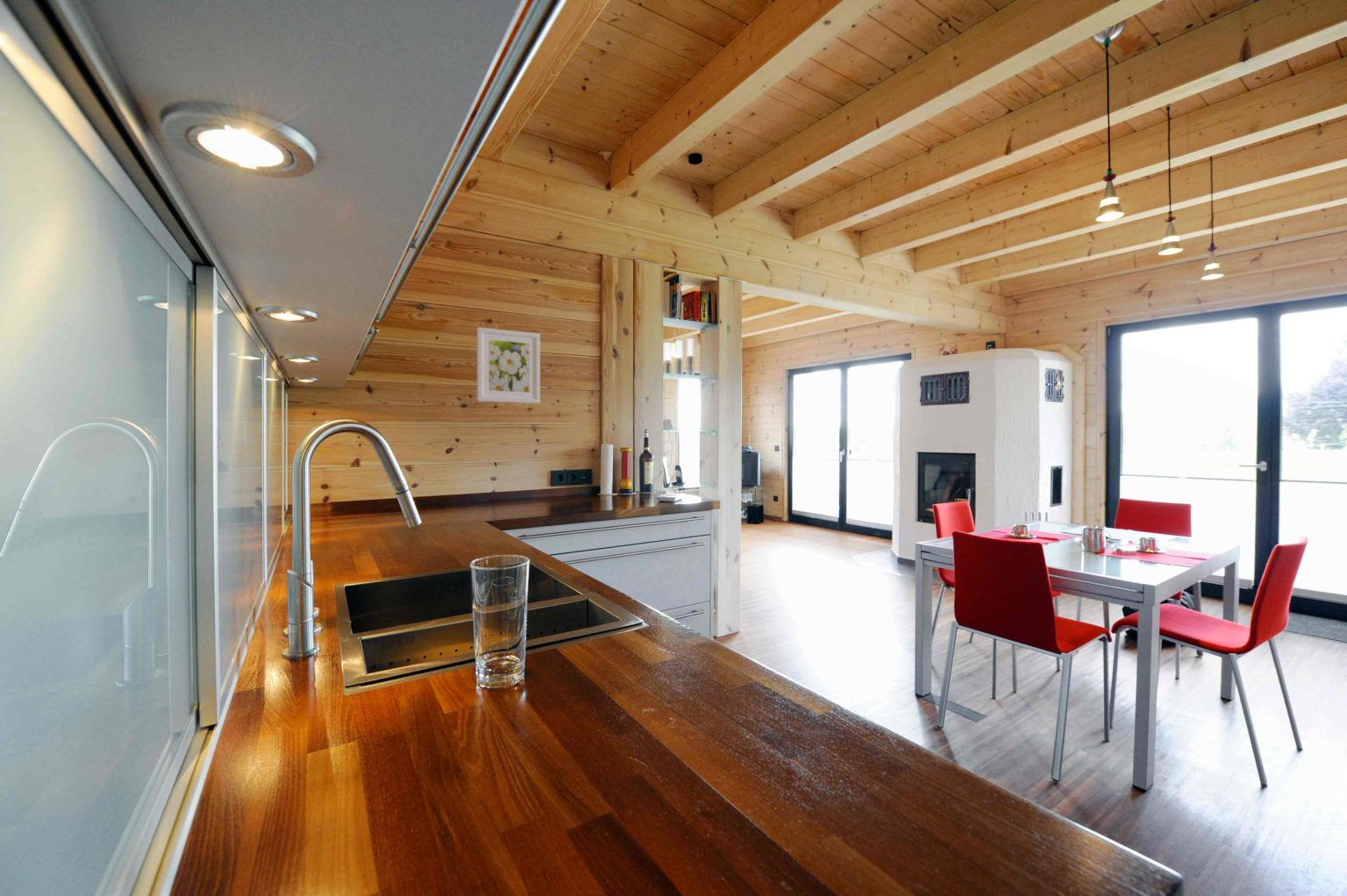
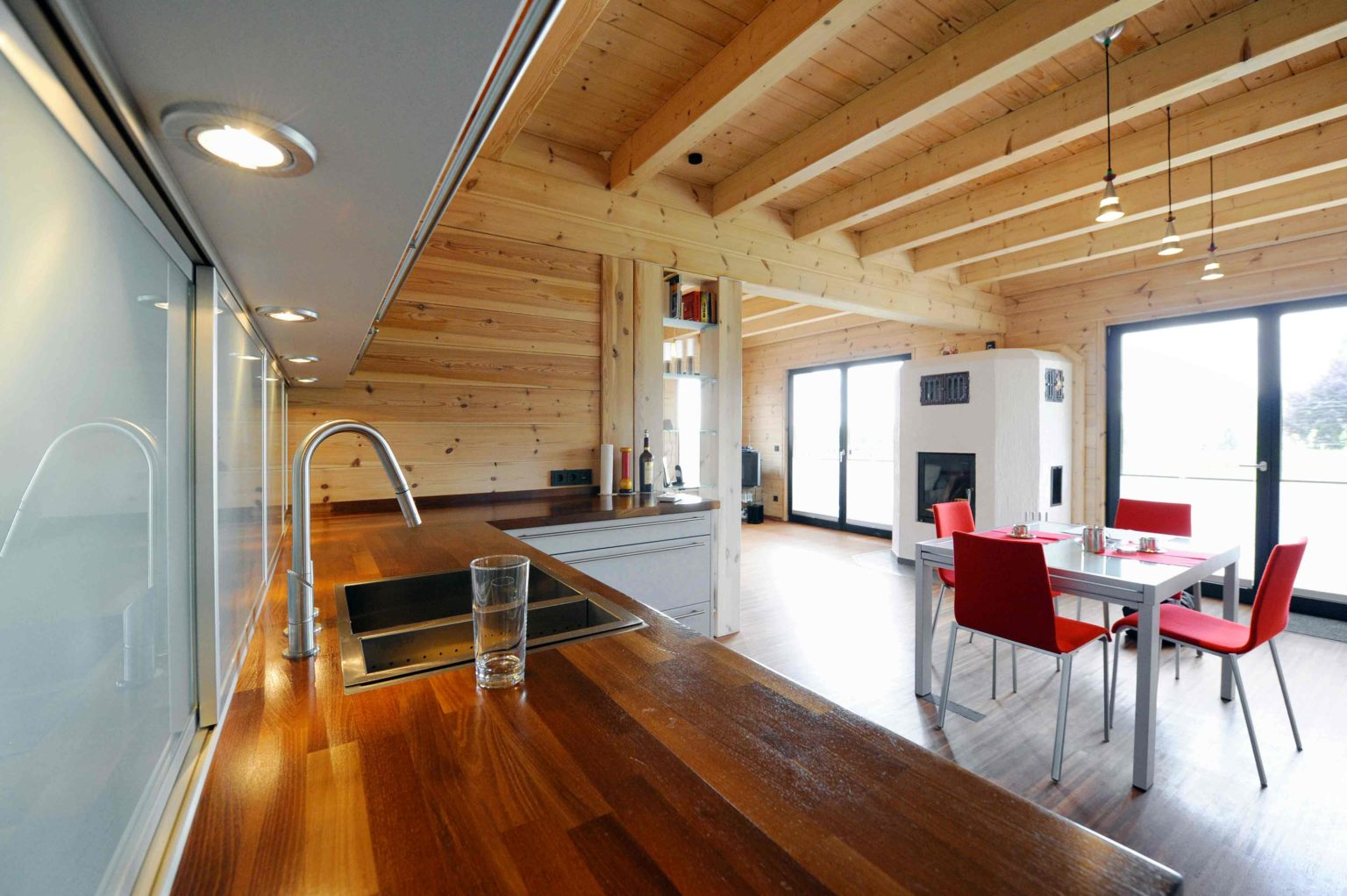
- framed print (509, 366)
